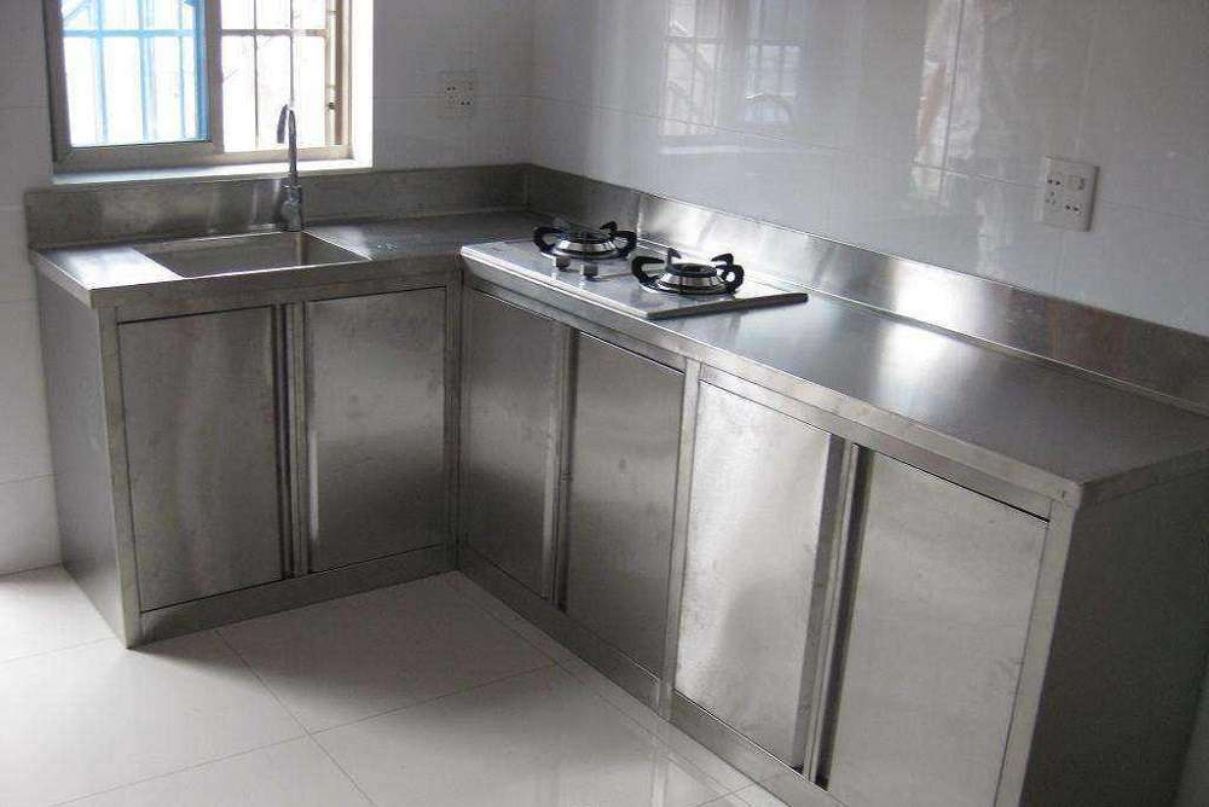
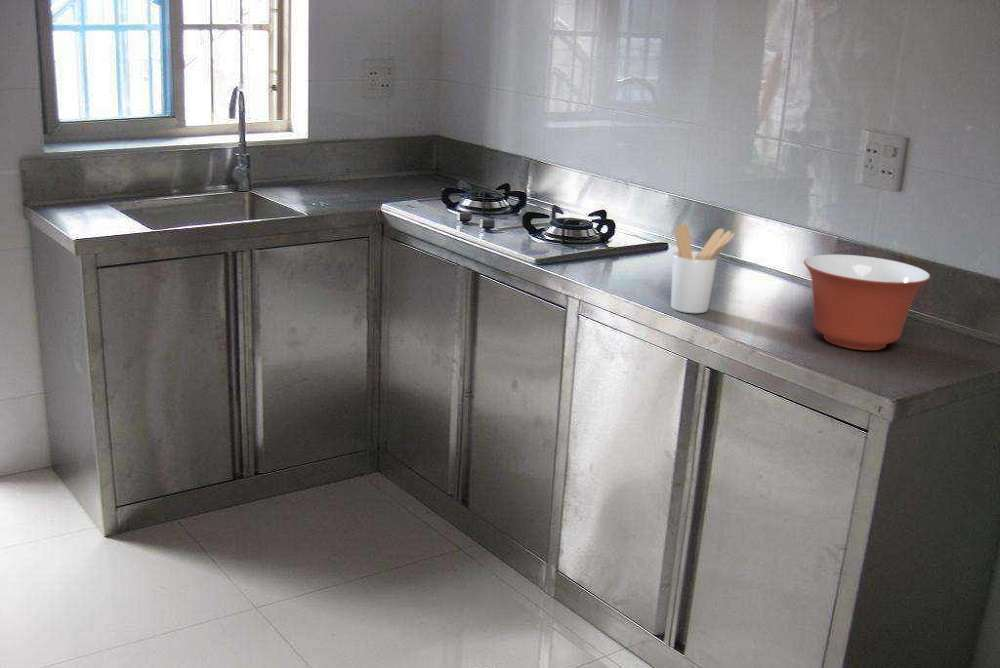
+ mixing bowl (860, 304)
+ utensil holder (702, 268)
